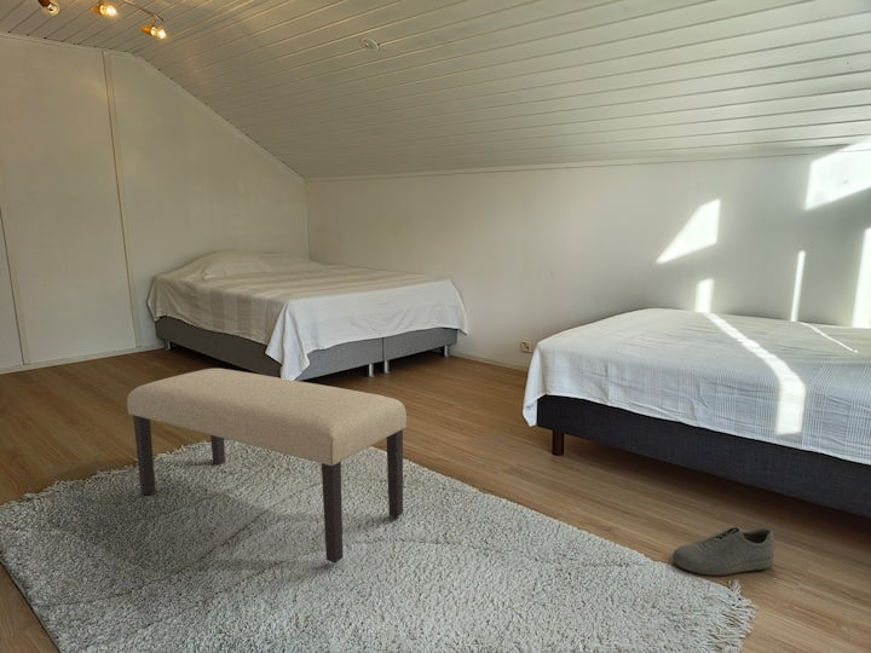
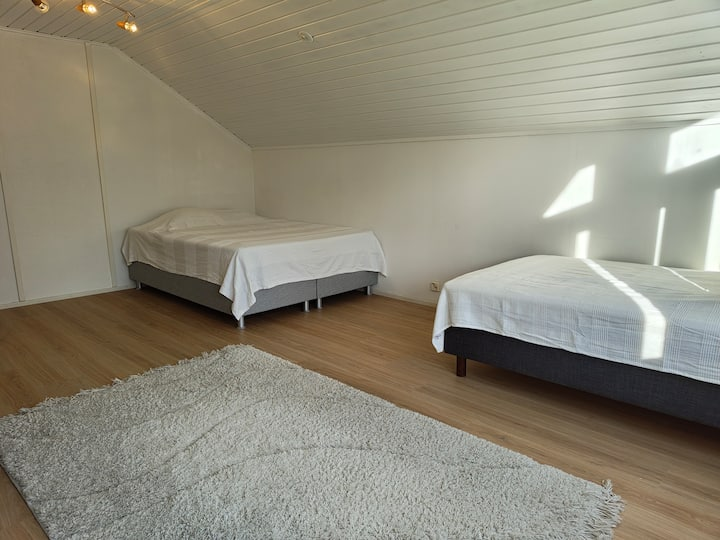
- shoe (723, 547)
- bench (263, 446)
